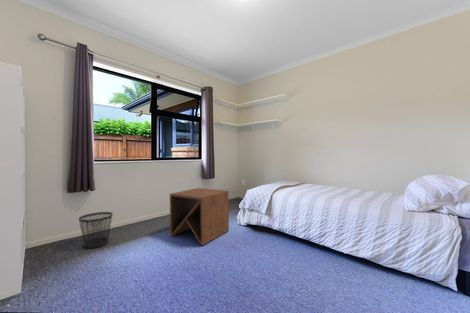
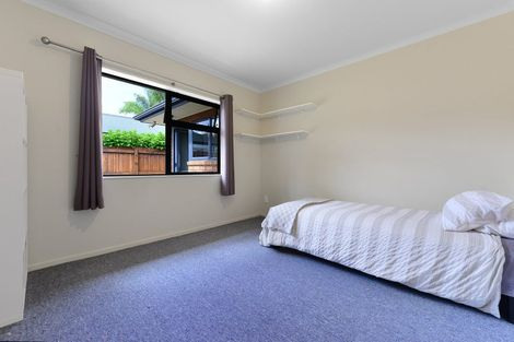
- side table (200, 212)
- wastebasket (96, 229)
